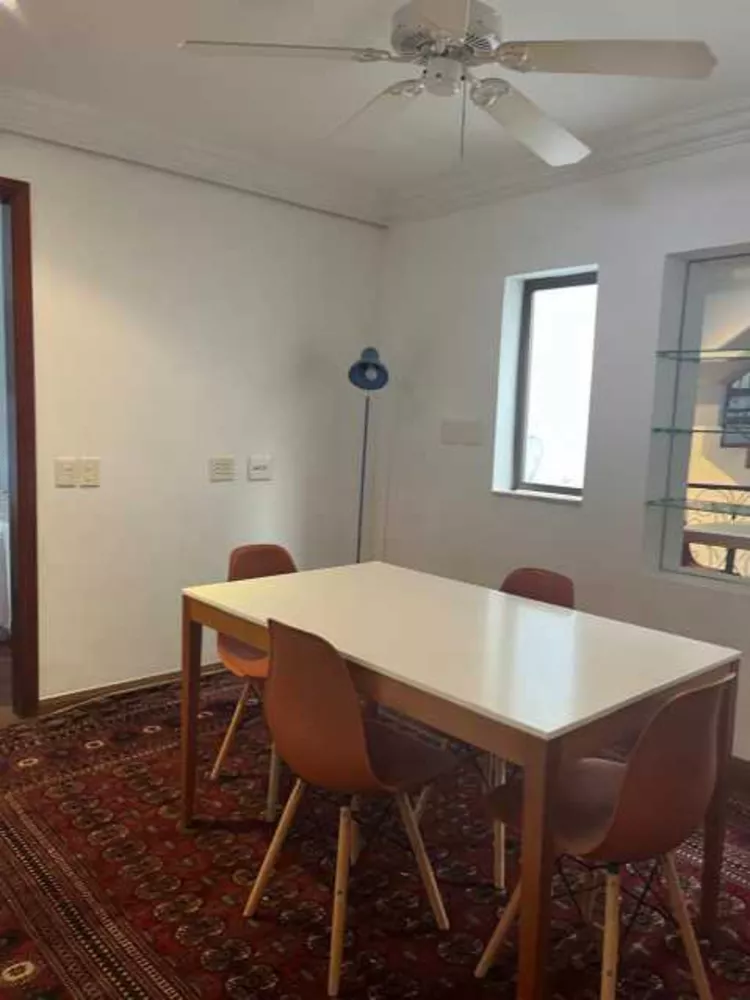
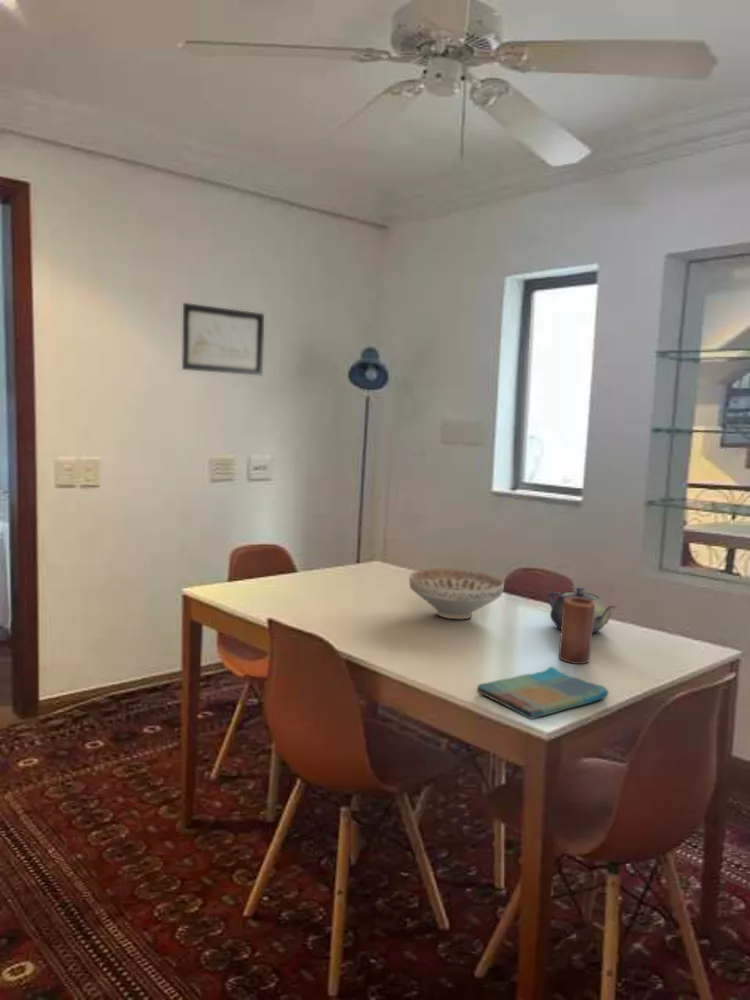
+ dish towel (542, 690)
+ wall art (224, 340)
+ teapot (585, 598)
+ decorative bowl (455, 596)
+ candle (576, 629)
